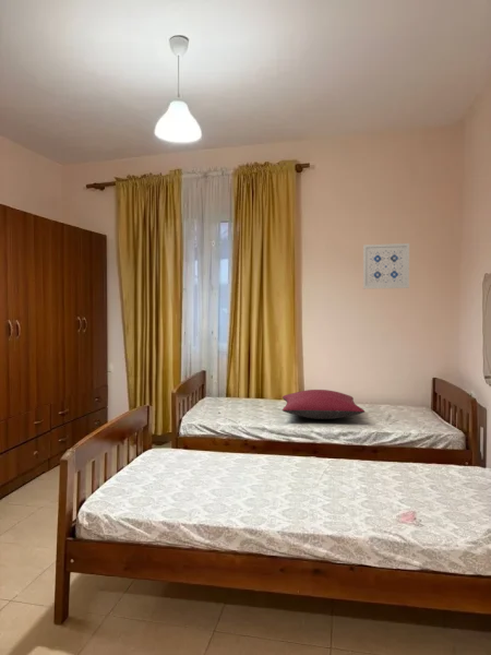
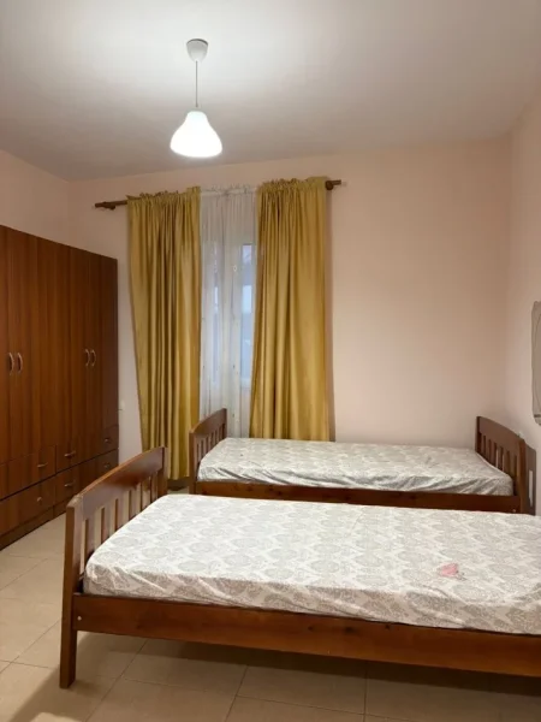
- pillow (320, 403)
- wall art (385, 266)
